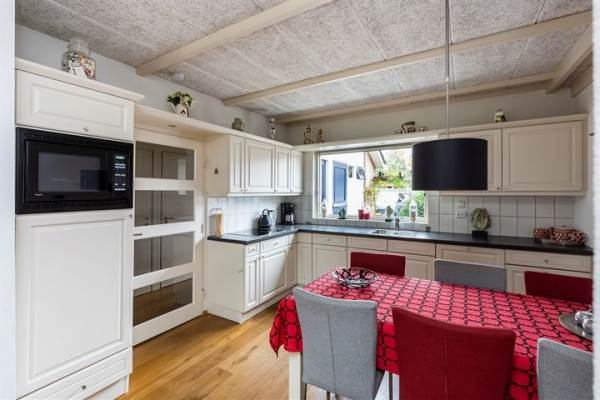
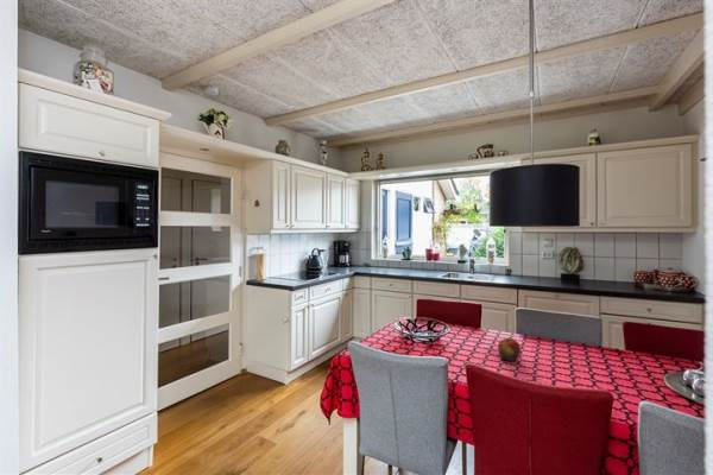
+ apple (509, 349)
